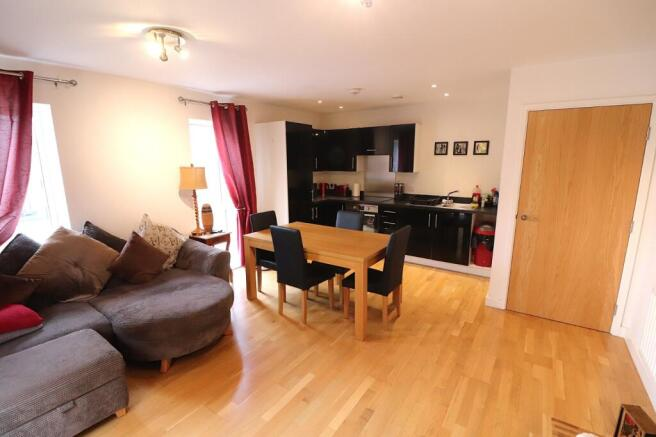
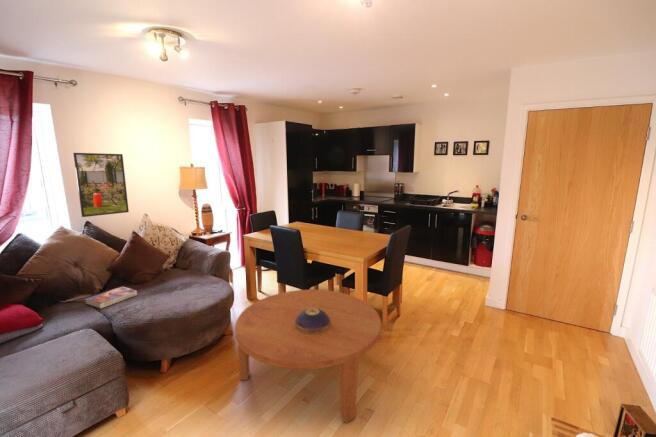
+ coffee table (309, 346)
+ textbook (112, 296)
+ decorative bowl (312, 317)
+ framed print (102, 184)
